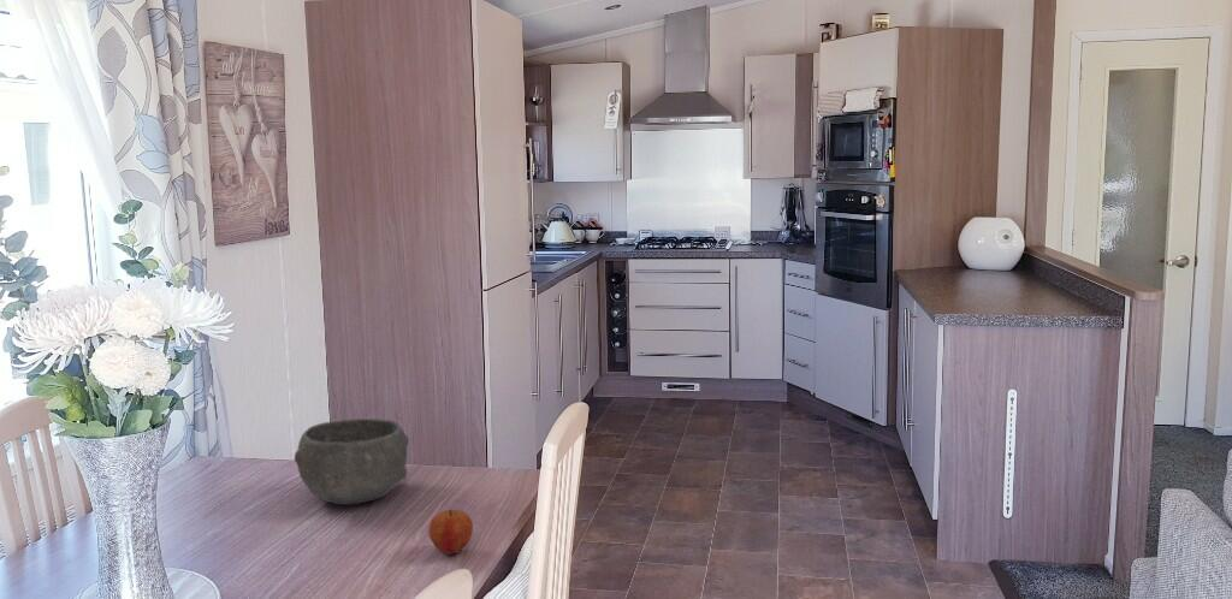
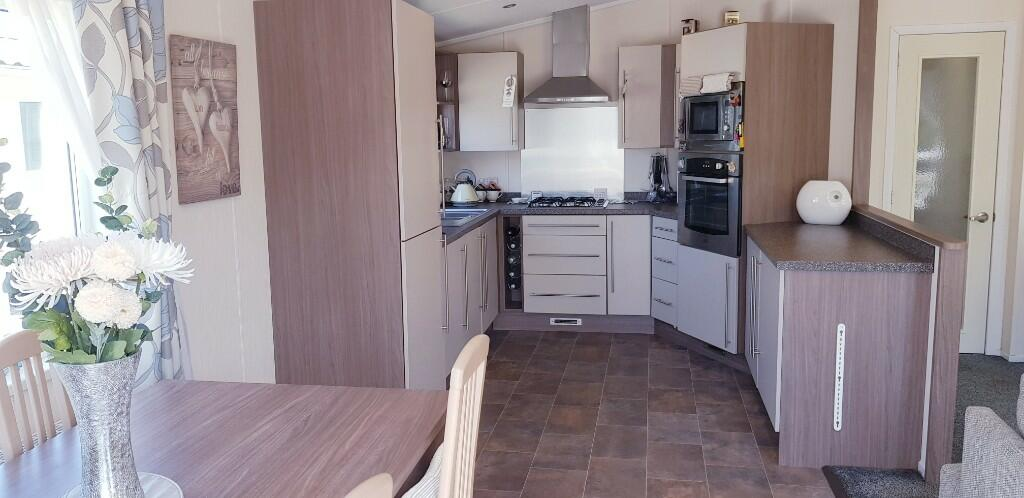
- apple (450, 530)
- bowl (354, 463)
